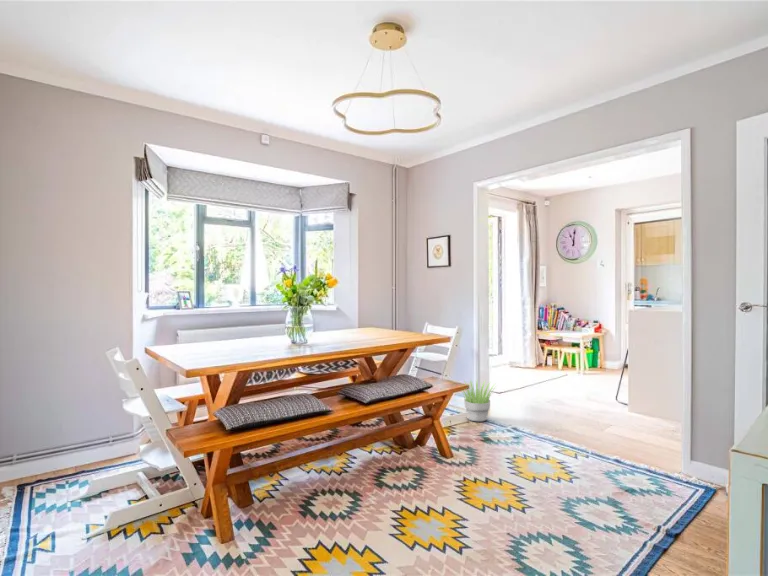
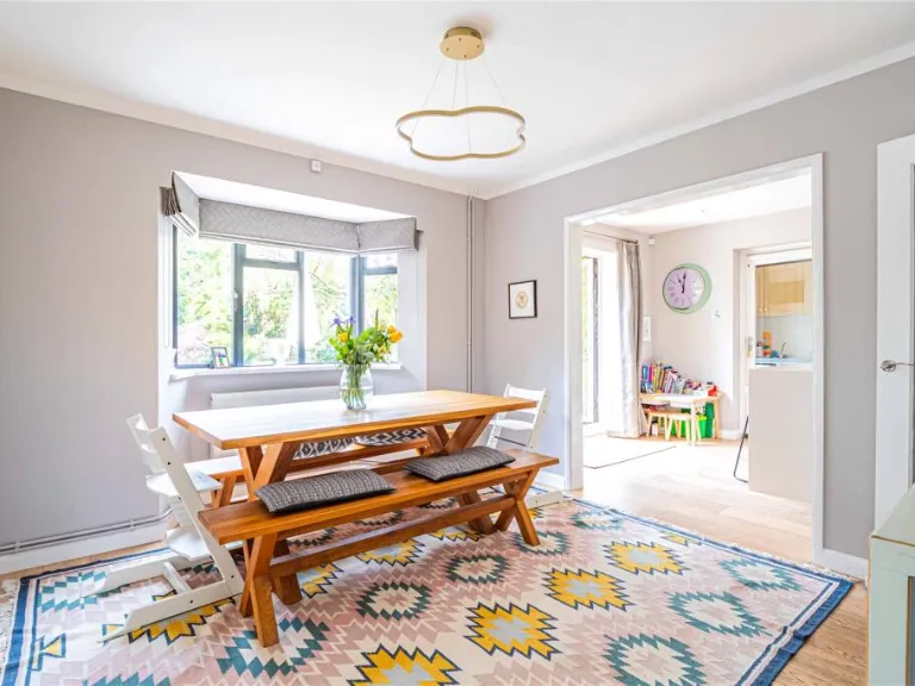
- potted plant (476, 401)
